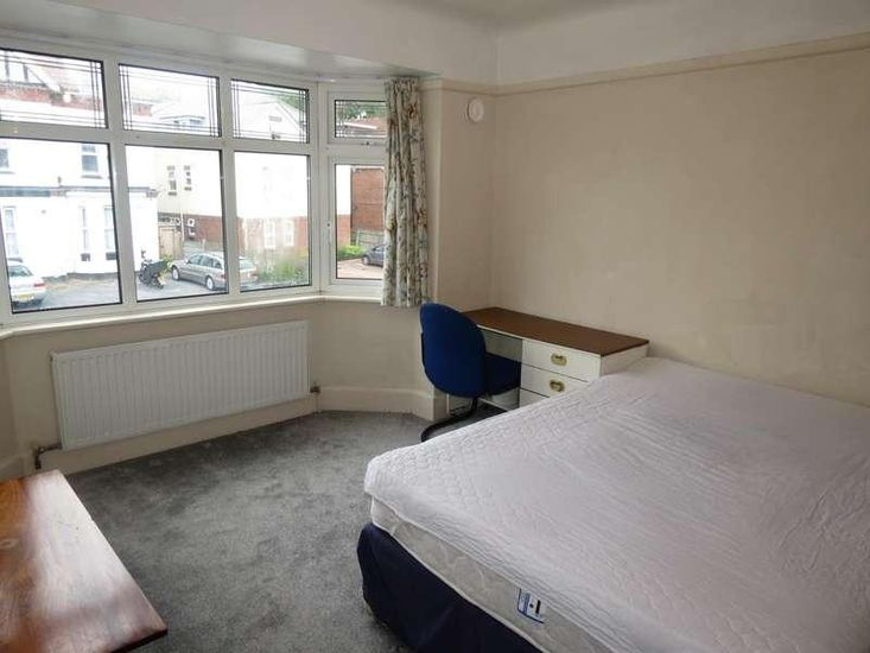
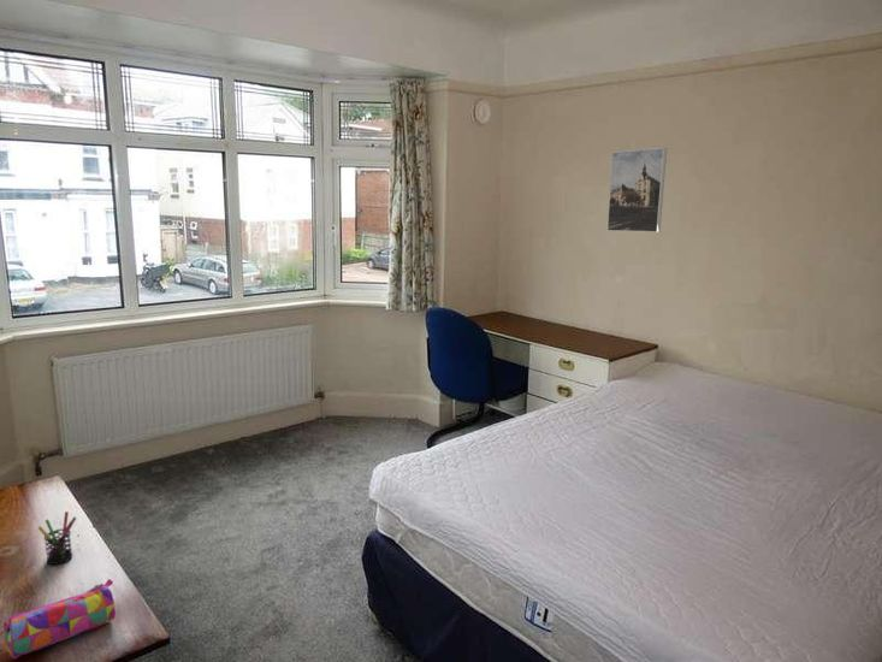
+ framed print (635, 191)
+ pencil case (61, 617)
+ pen holder (57, 536)
